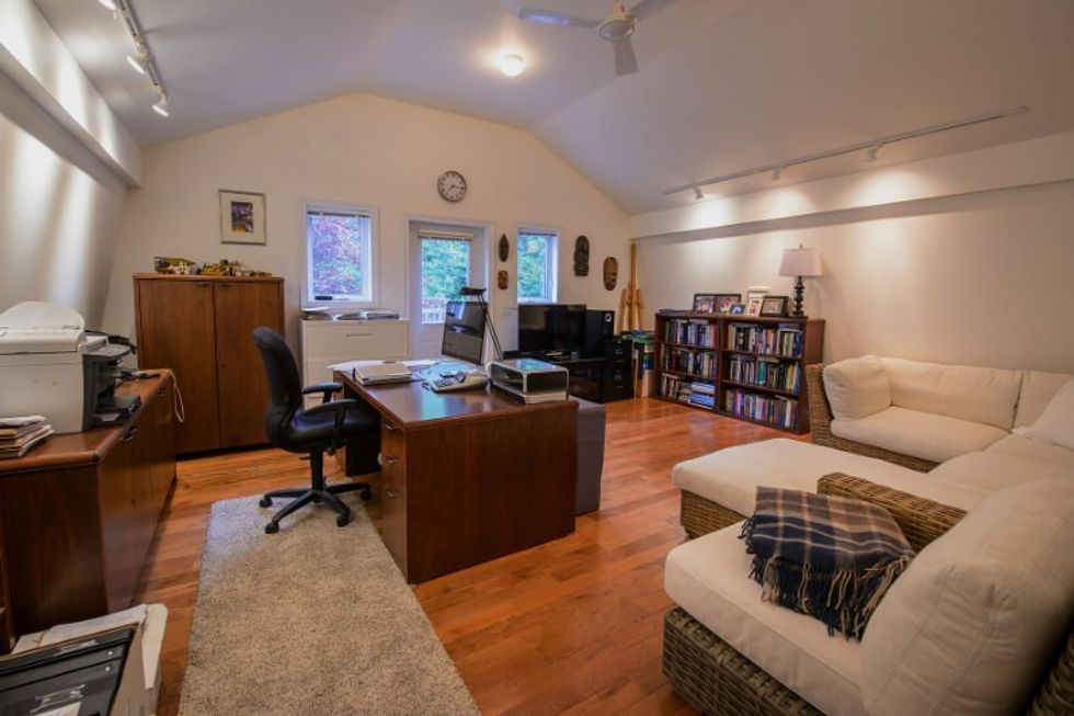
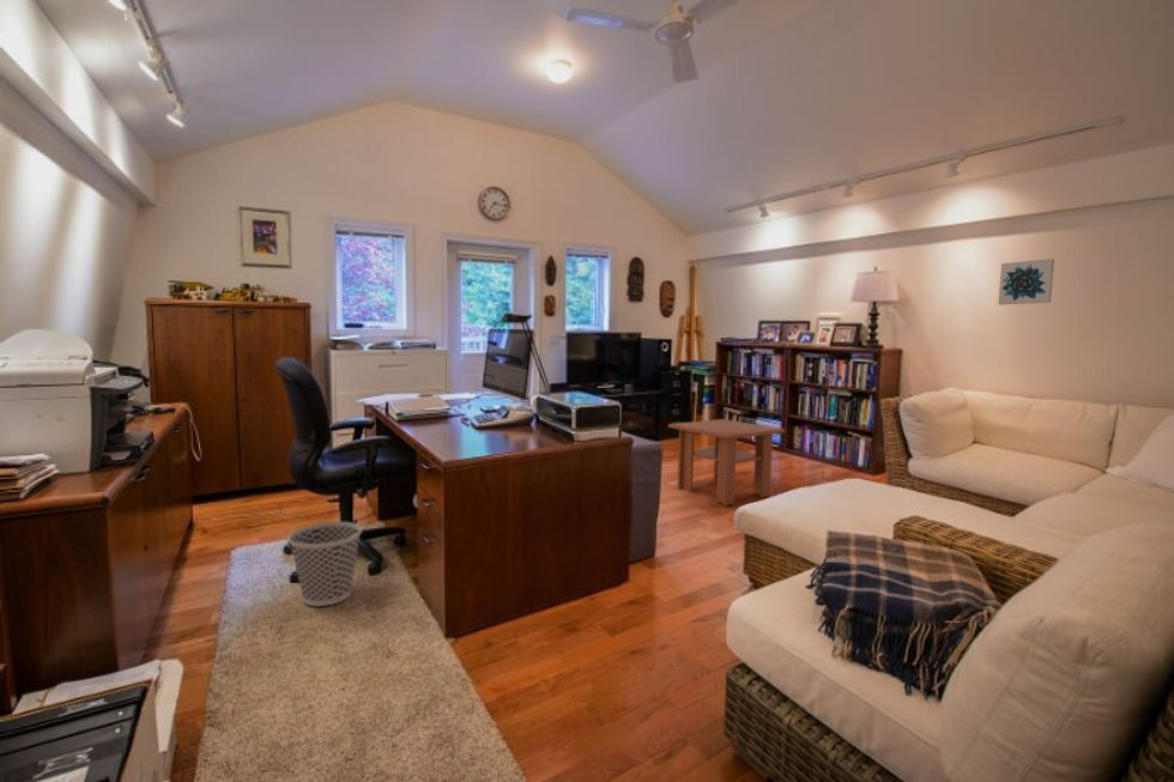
+ wall art (1025, 283)
+ wastebasket (326, 564)
+ coffee table (724, 459)
